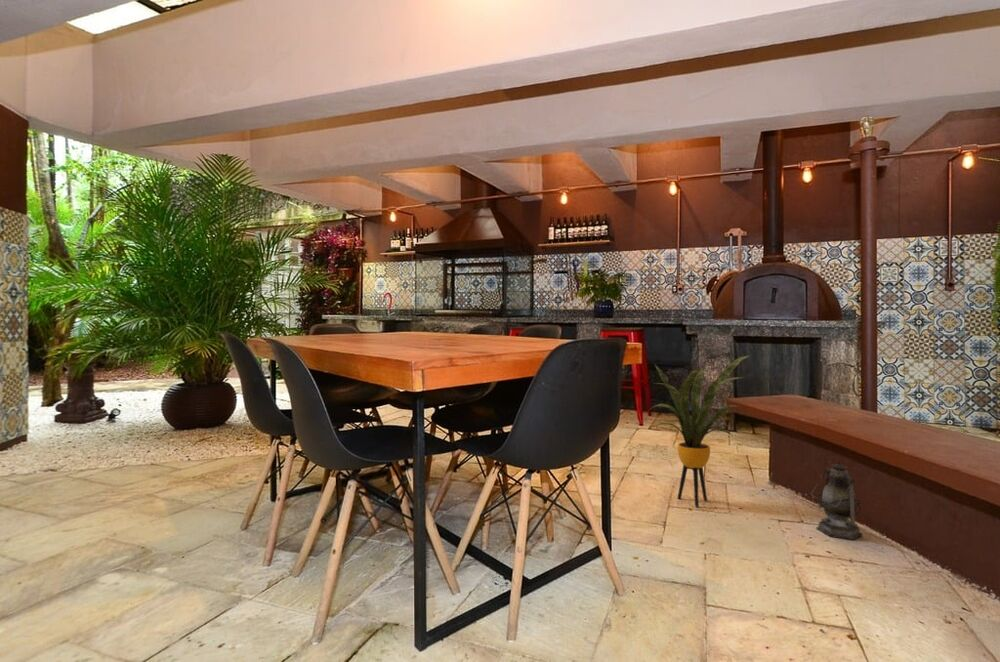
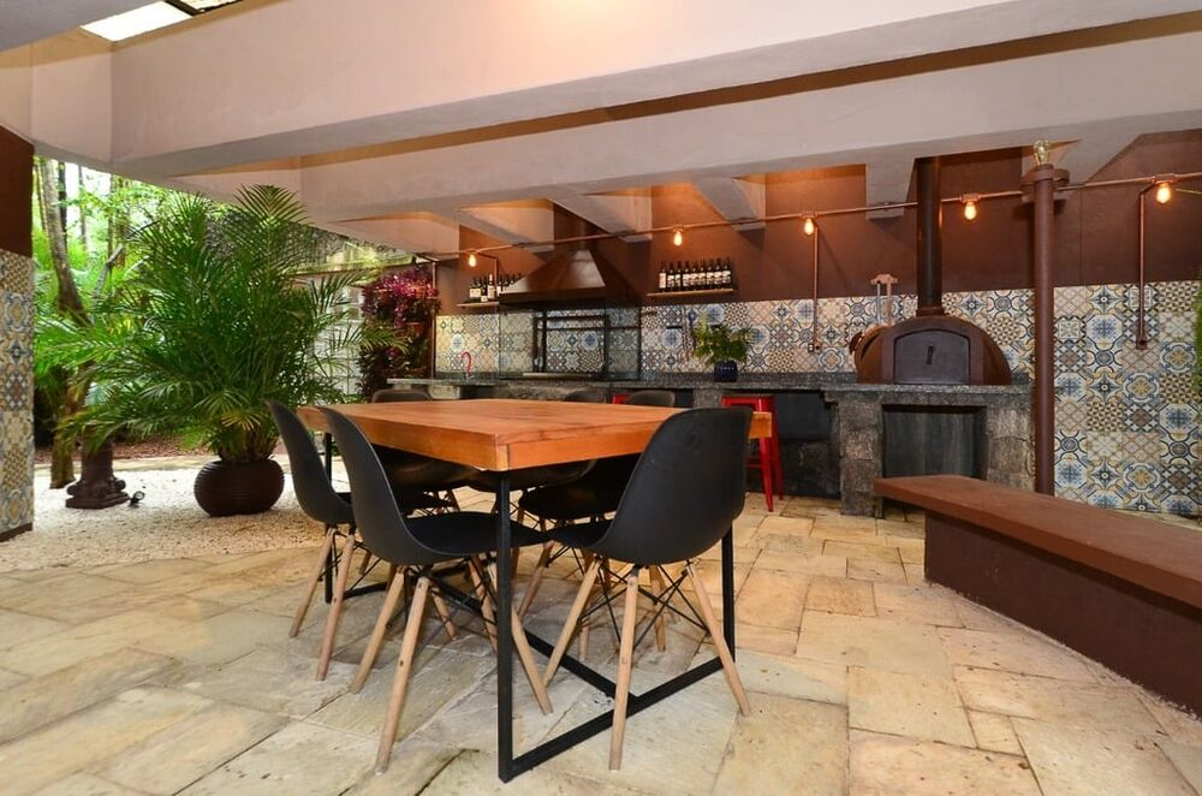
- house plant (703, 429)
- lantern (838, 497)
